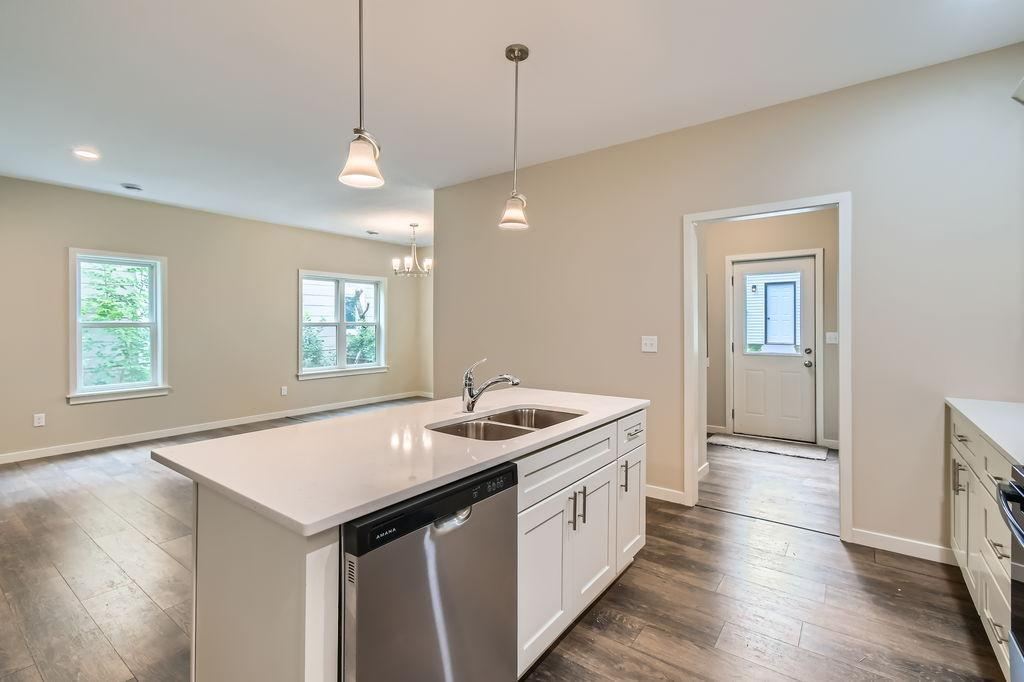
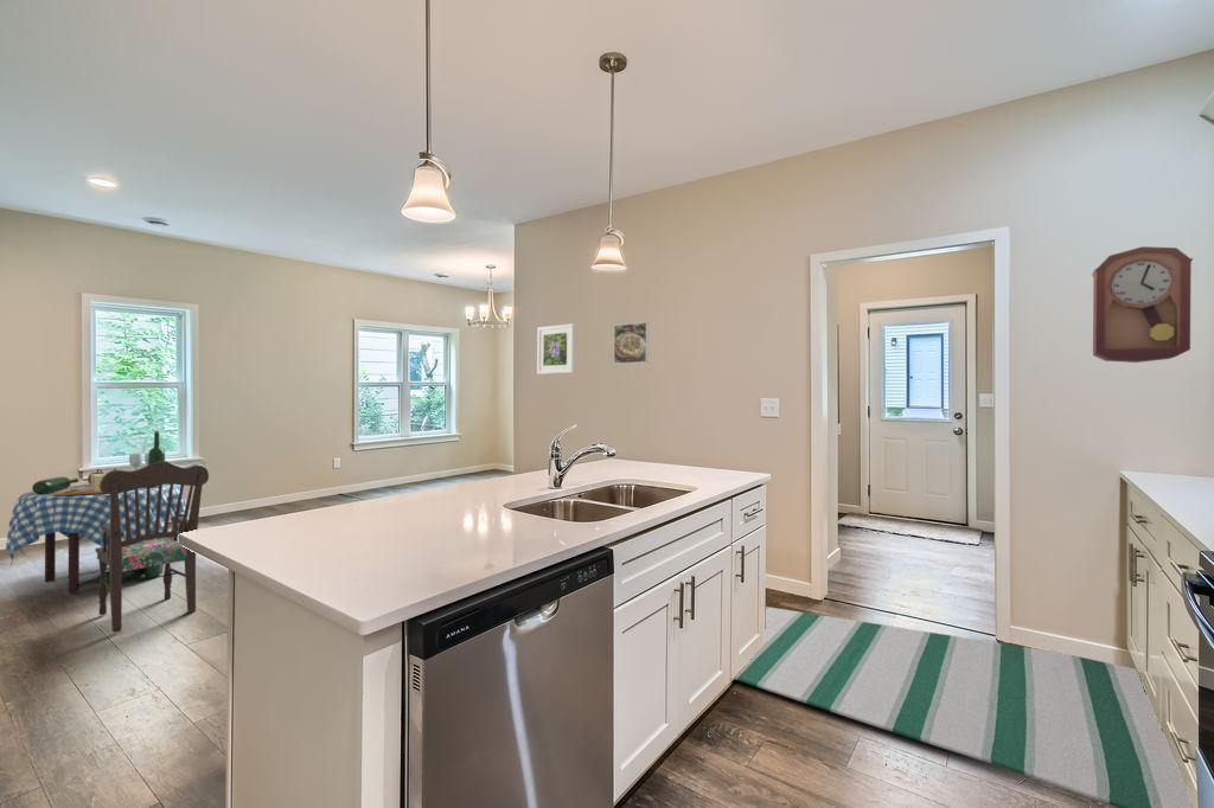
+ rug (889, 660)
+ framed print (631, 344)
+ dining table (107, 505)
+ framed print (555, 350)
+ dining chair (147, 536)
+ pendulum clock (1138, 306)
